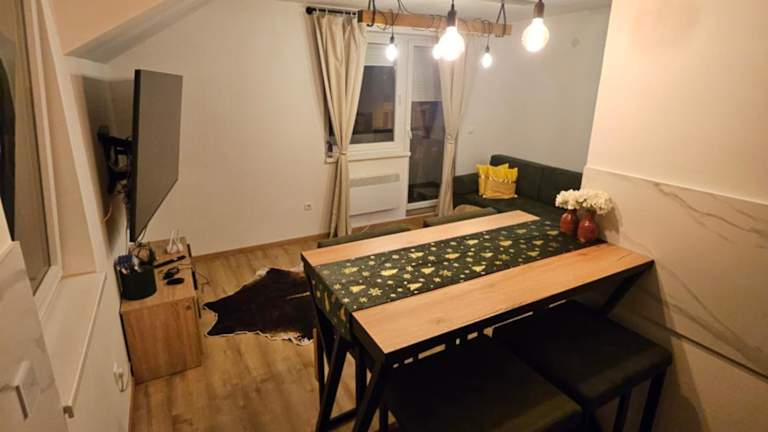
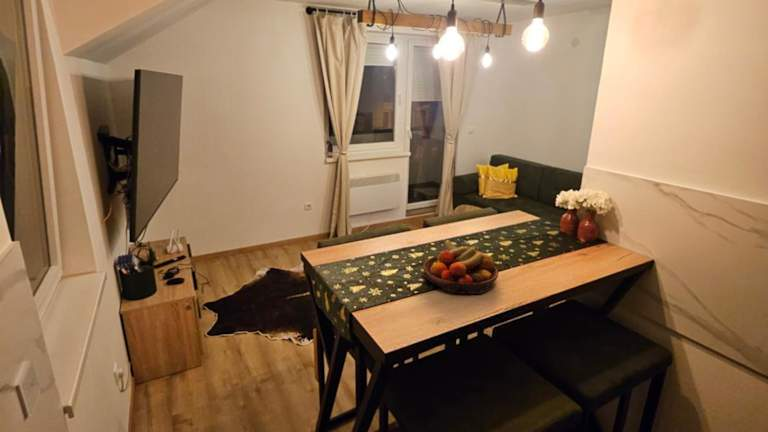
+ fruit bowl (459, 264)
